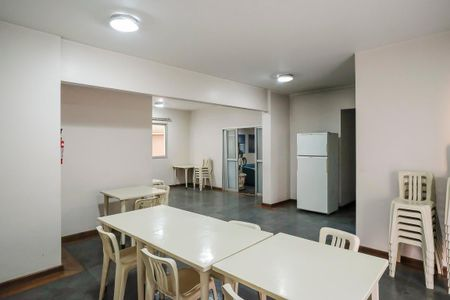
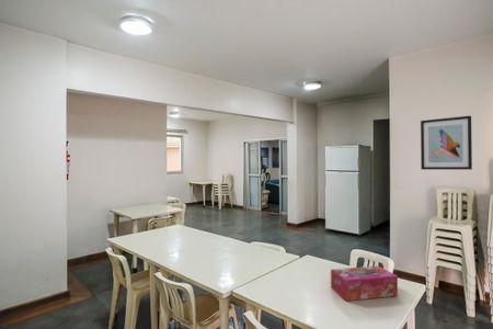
+ tissue box (363, 282)
+ wall art (445, 144)
